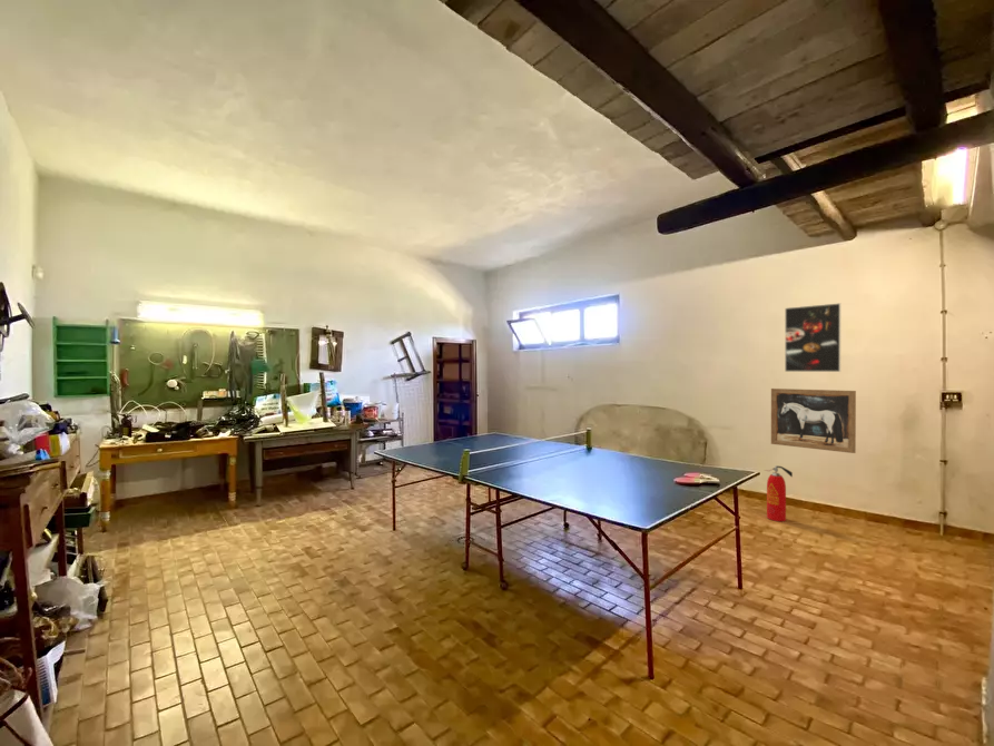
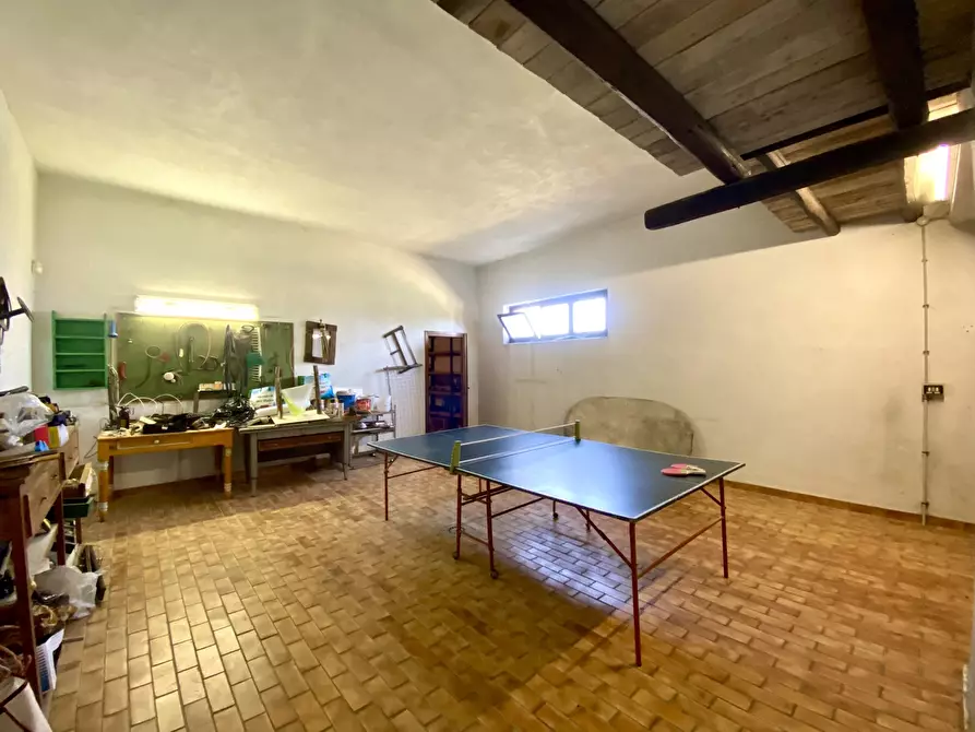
- wall art (810, 419)
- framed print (811, 338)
- fire extinguisher (777, 492)
